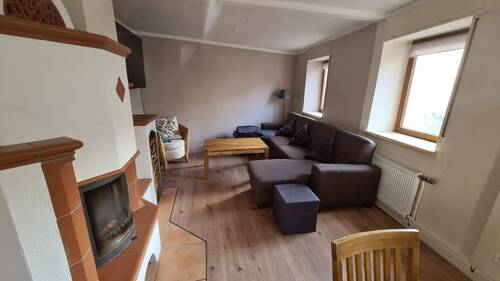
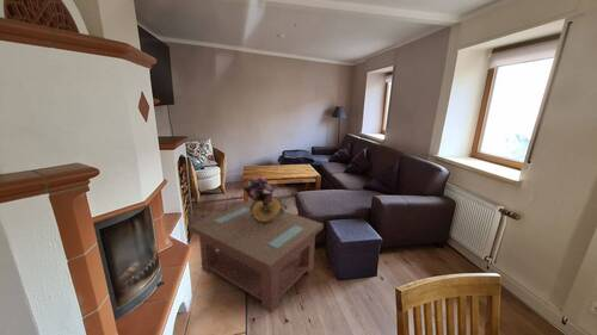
+ bouquet (264, 196)
+ coffee table (258, 247)
